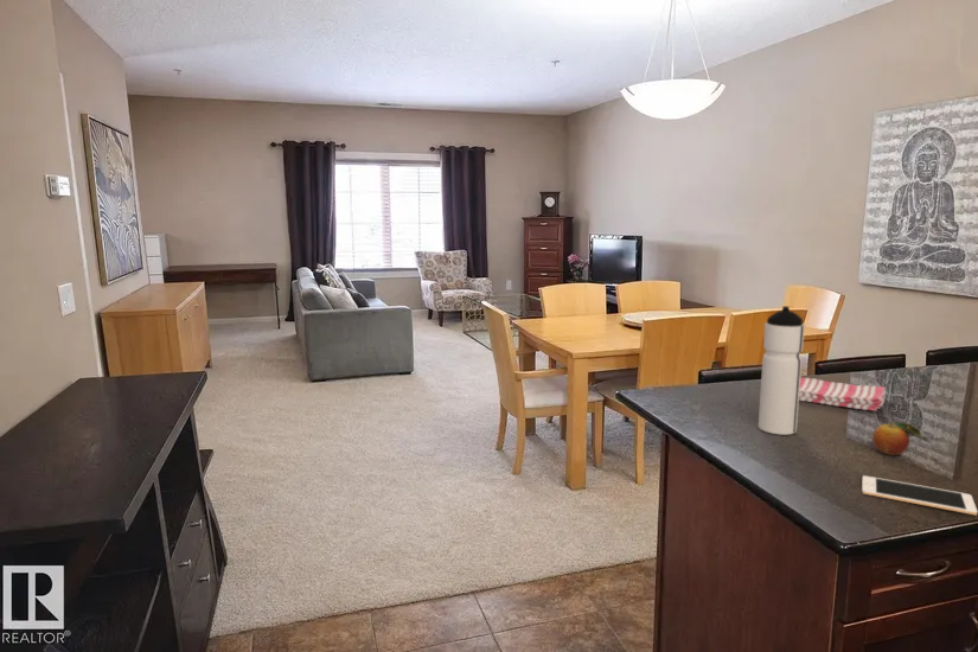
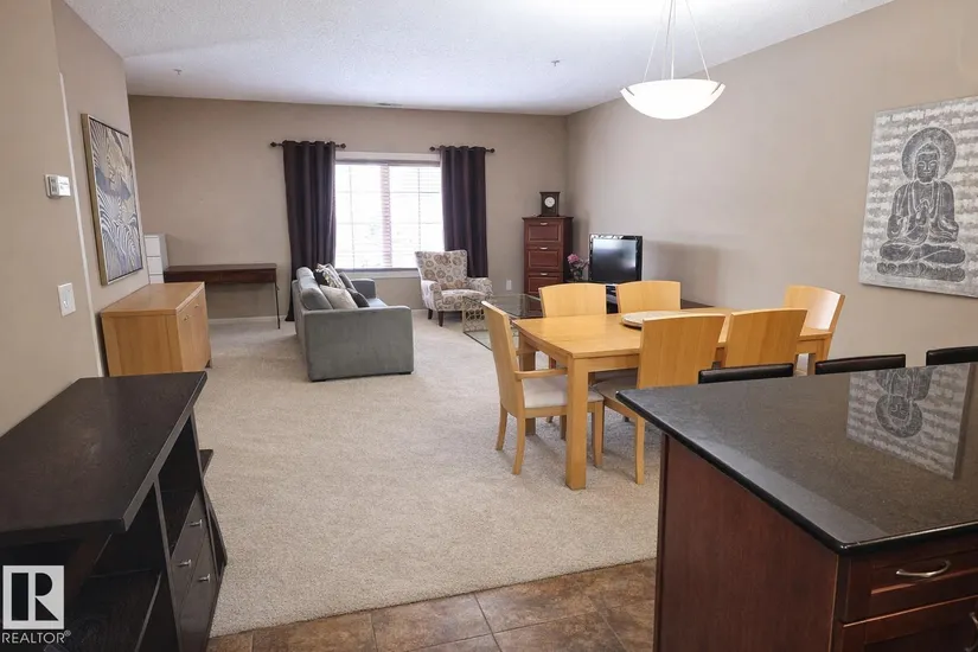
- fruit (902, 435)
- water bottle (781, 369)
- dish towel (832, 390)
- cell phone (915, 493)
